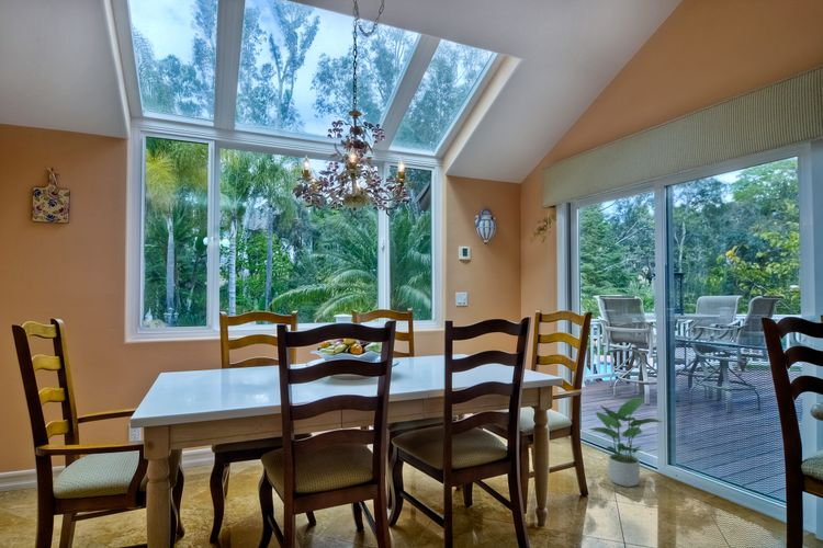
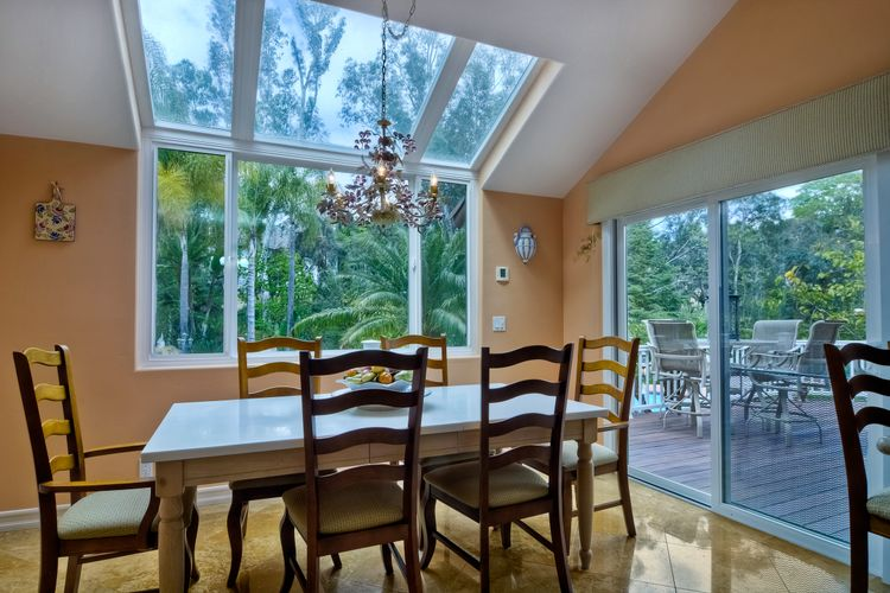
- potted plant (618, 438)
